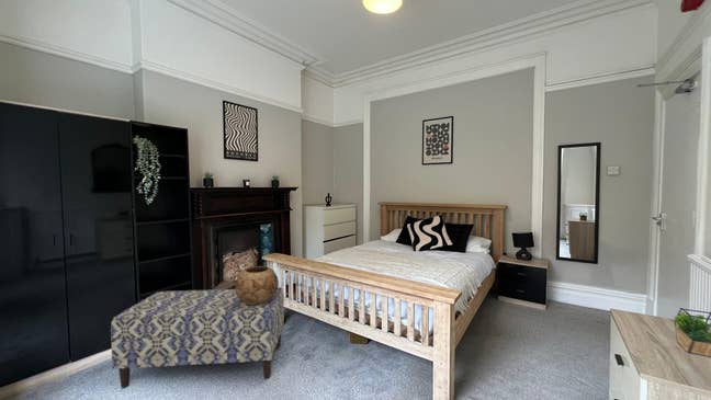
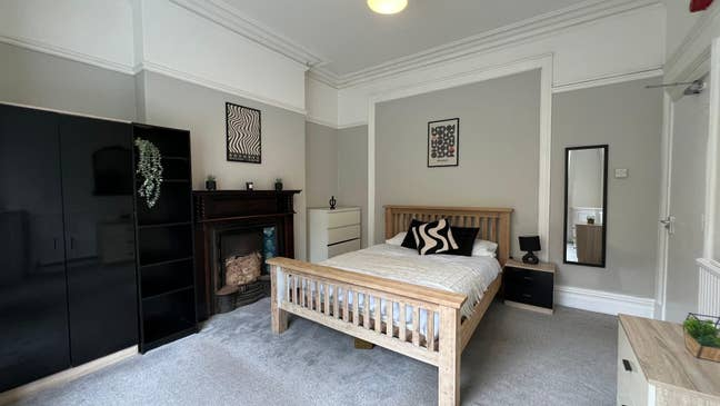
- bench (208, 332)
- decorative bowl (257, 284)
